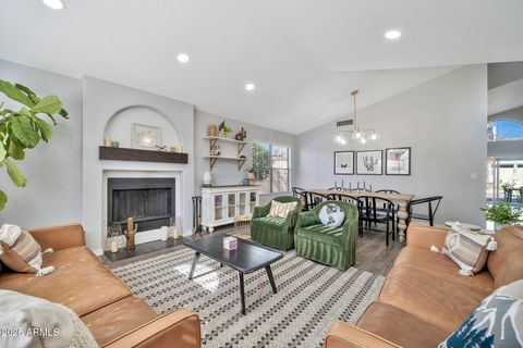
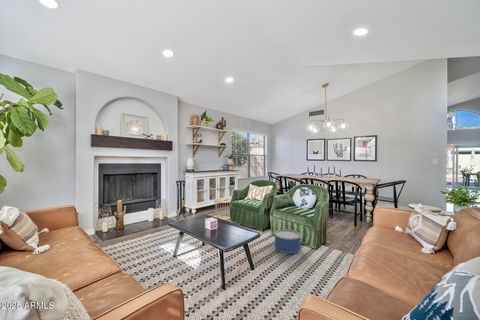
+ storage bin (287, 240)
